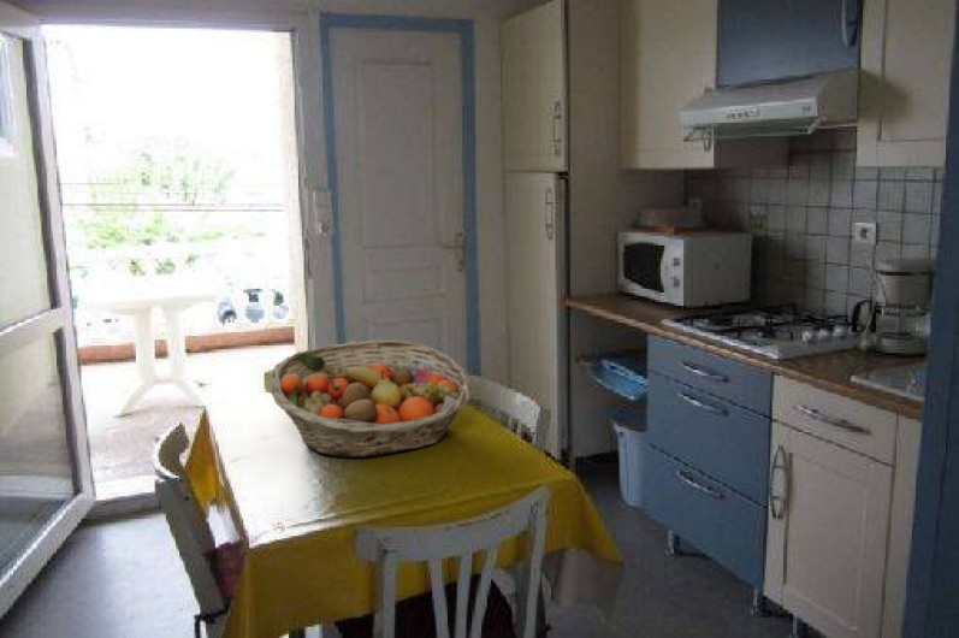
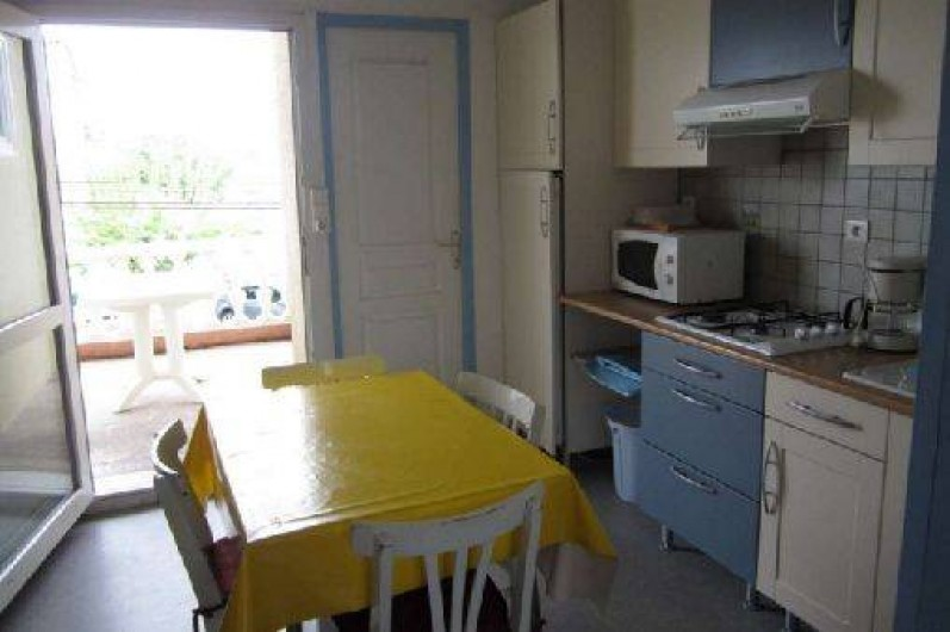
- fruit basket (373, 395)
